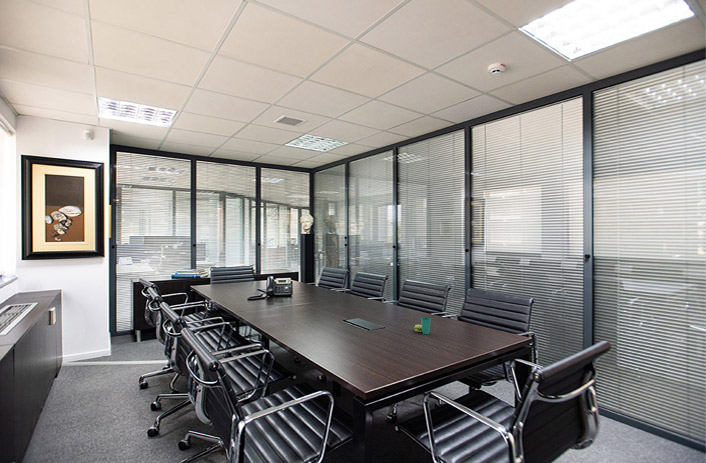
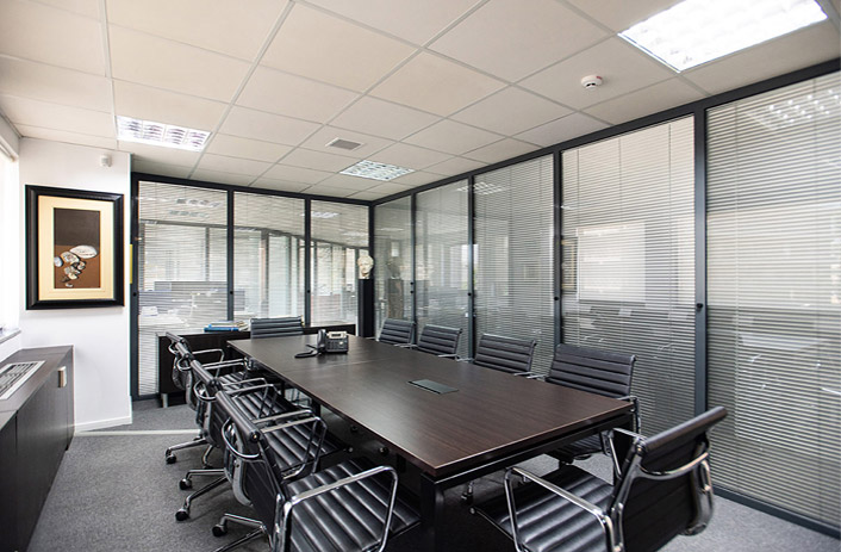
- cup (422, 324)
